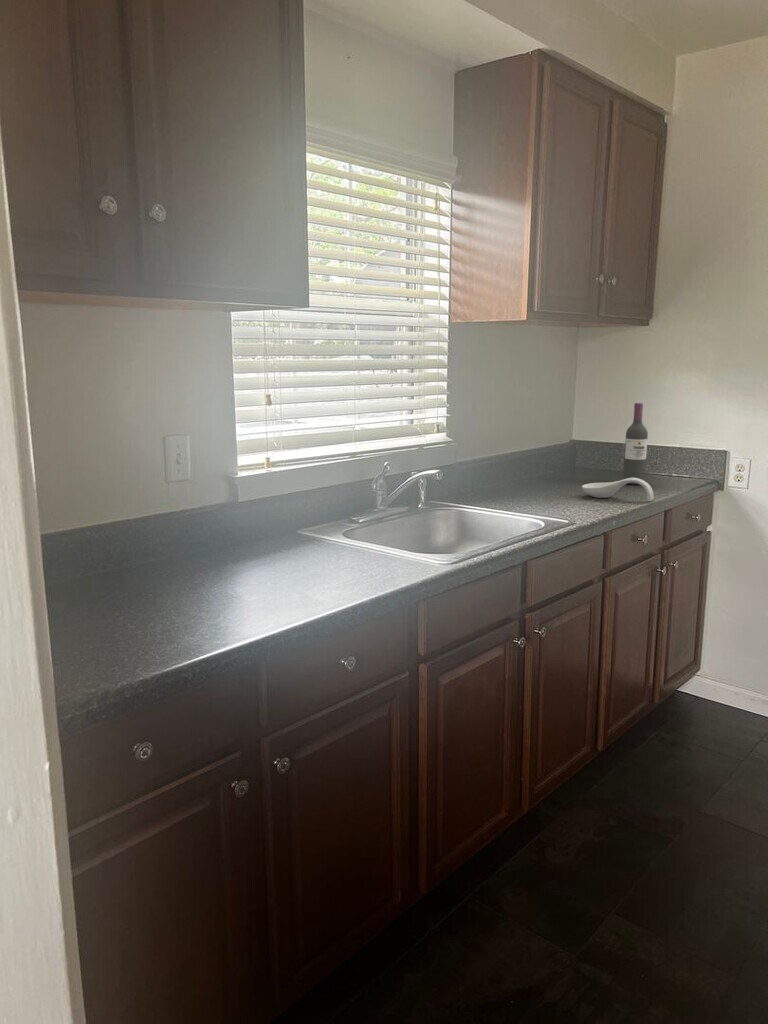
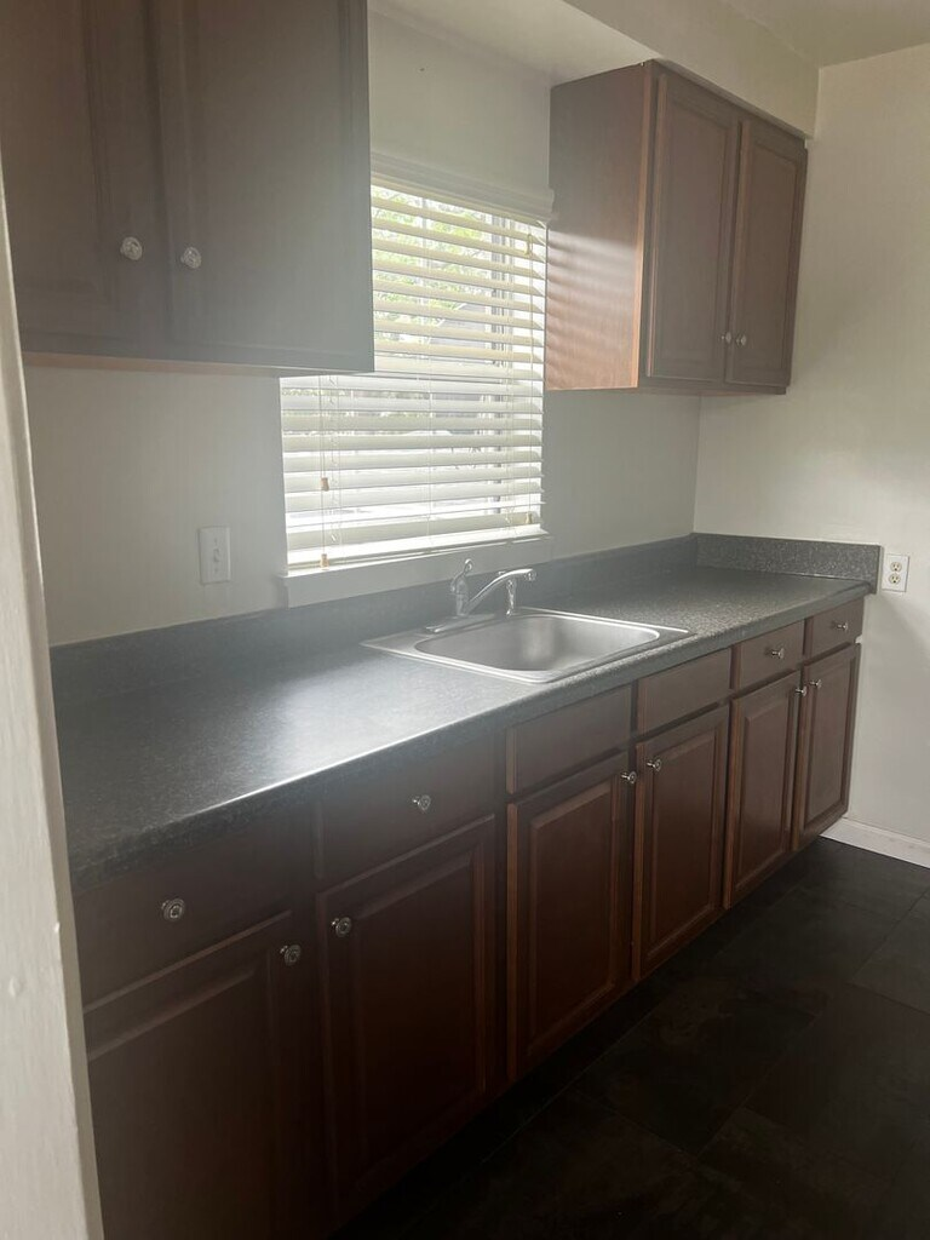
- wine bottle (636, 443)
- spoon rest (617, 487)
